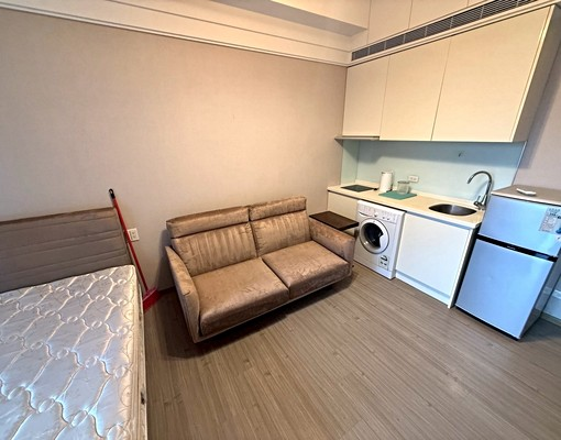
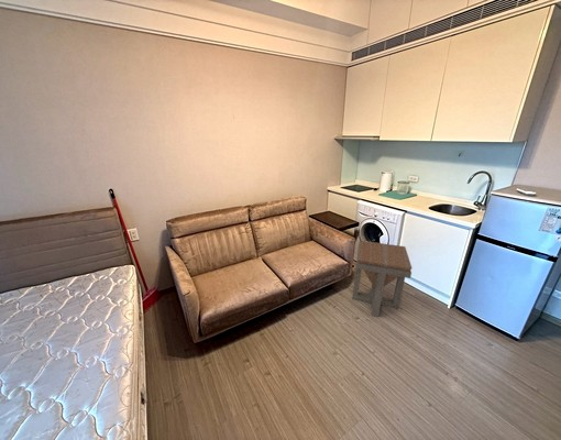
+ side table (378, 278)
